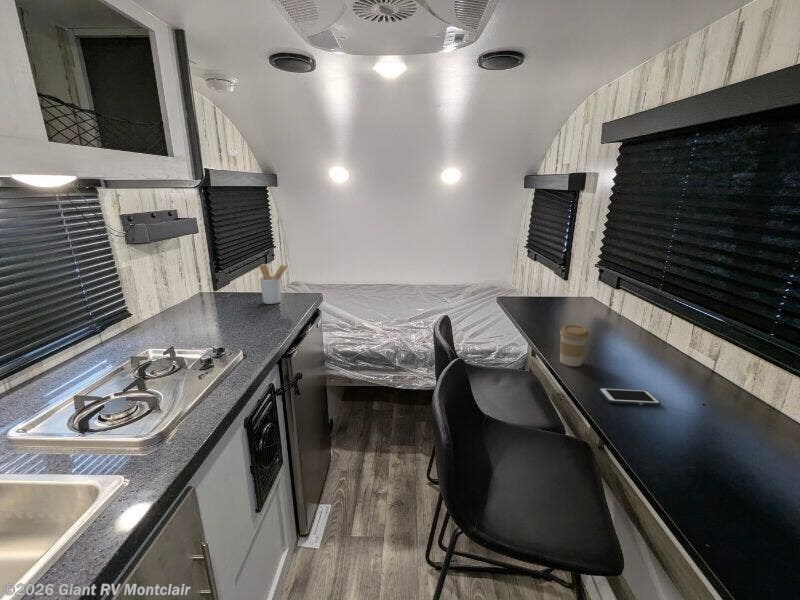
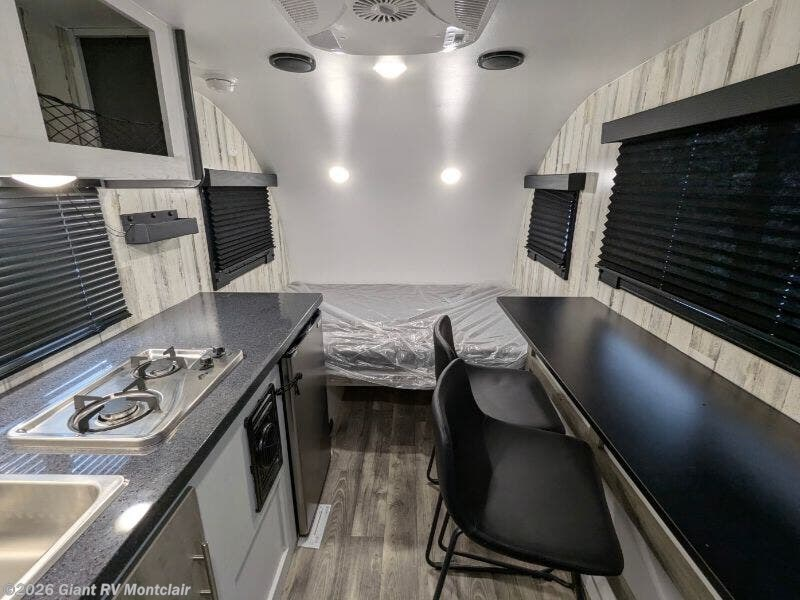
- coffee cup (572, 345)
- cell phone (628, 396)
- utensil holder (275, 283)
